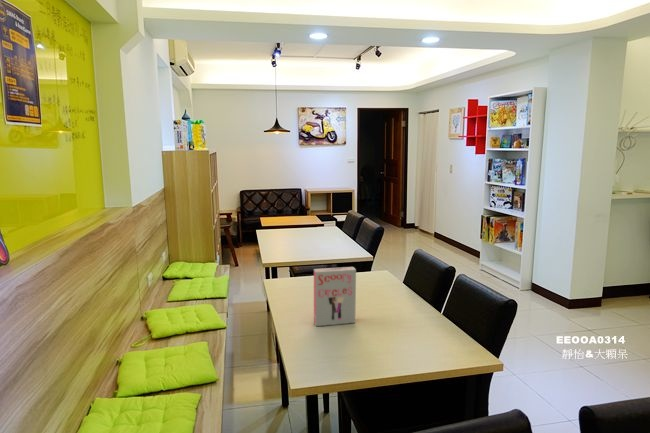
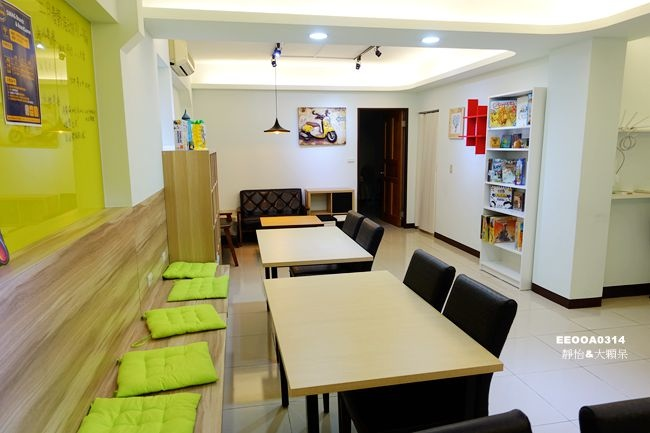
- board game (334, 295)
